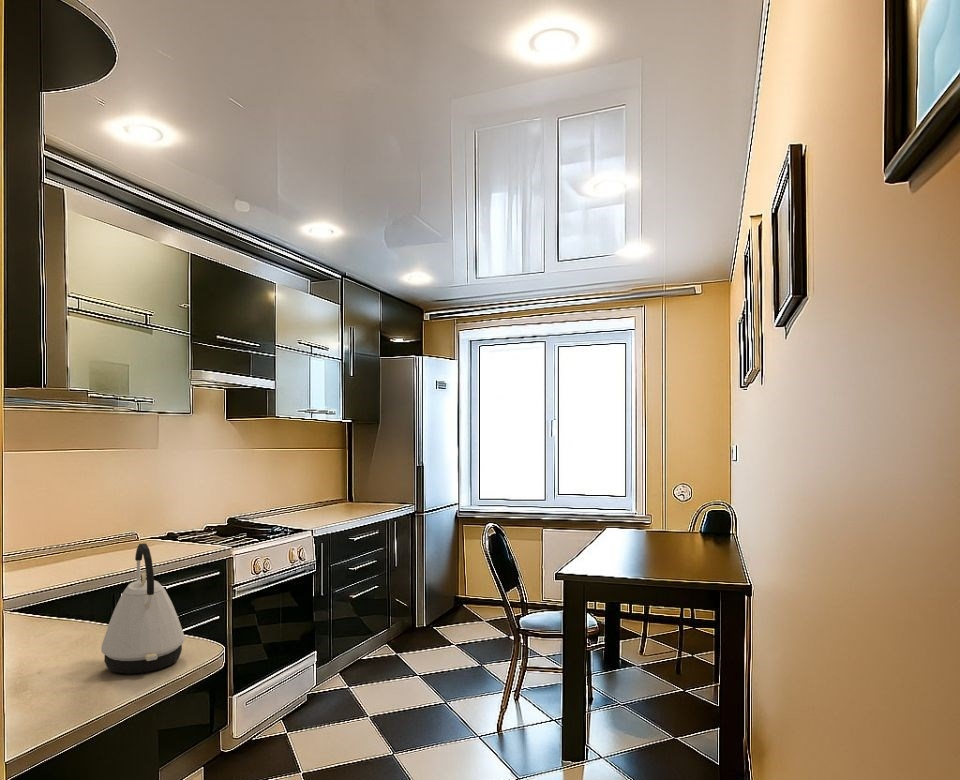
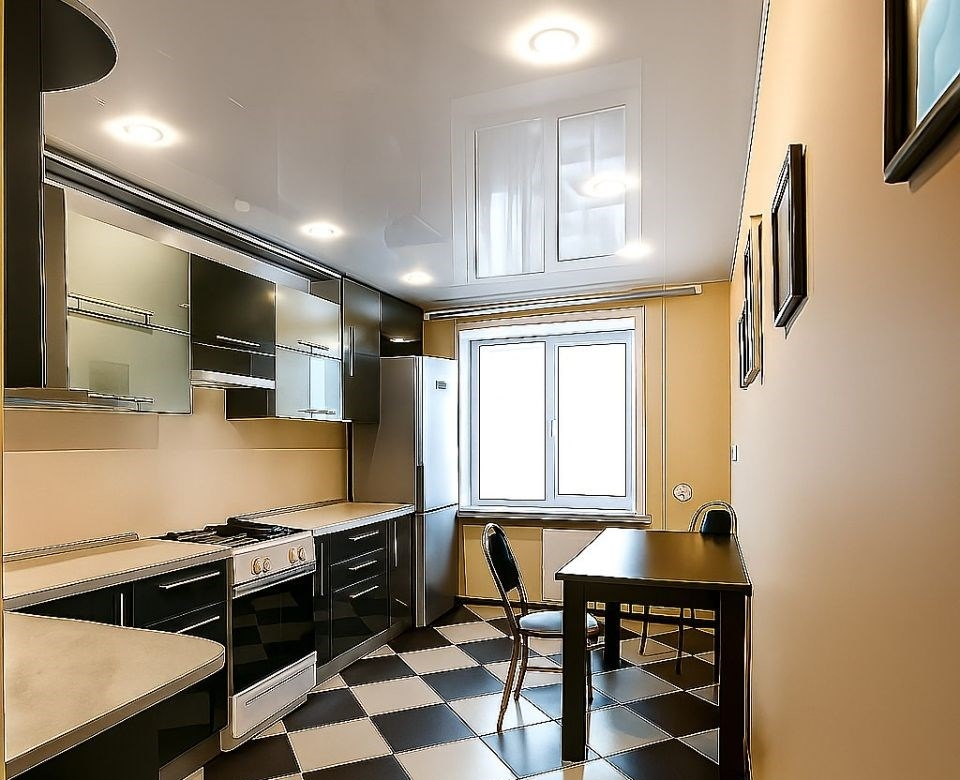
- kettle (143, 603)
